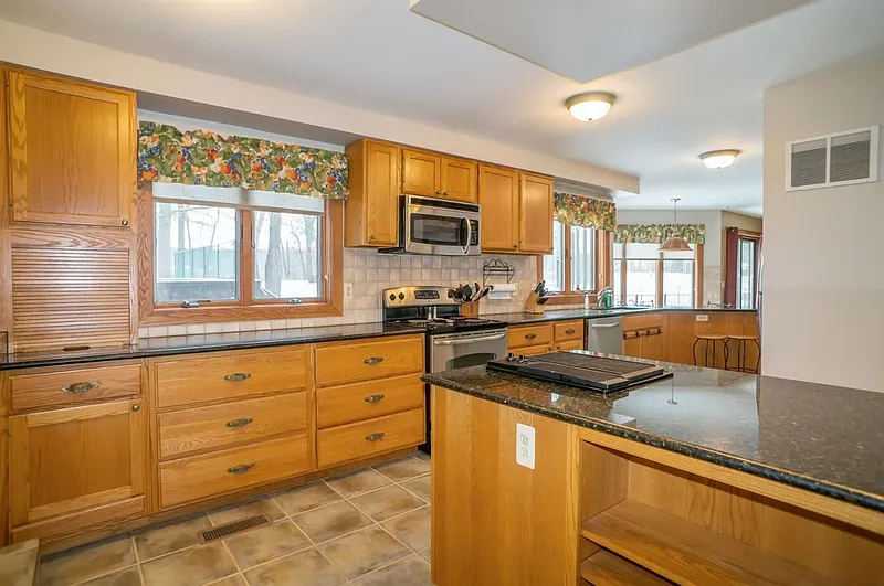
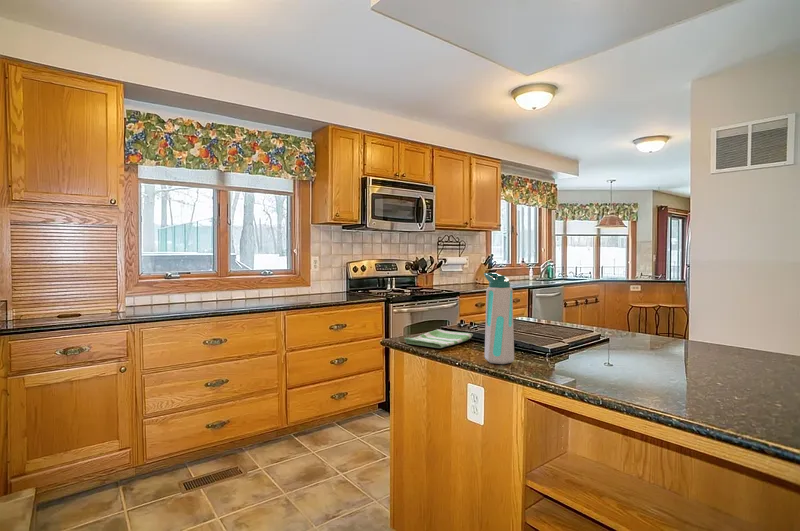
+ water bottle (497, 317)
+ dish towel (439, 338)
